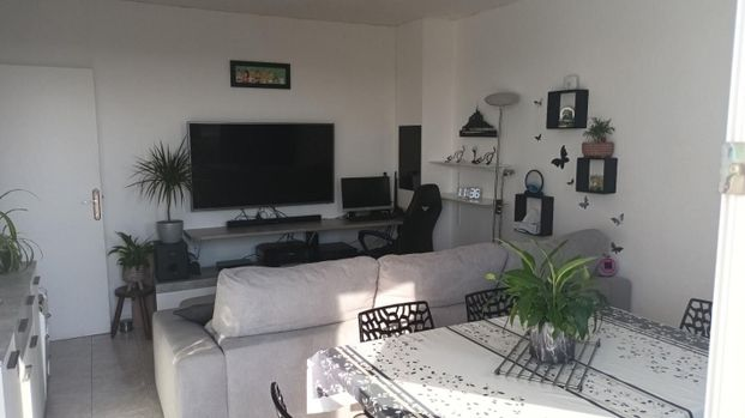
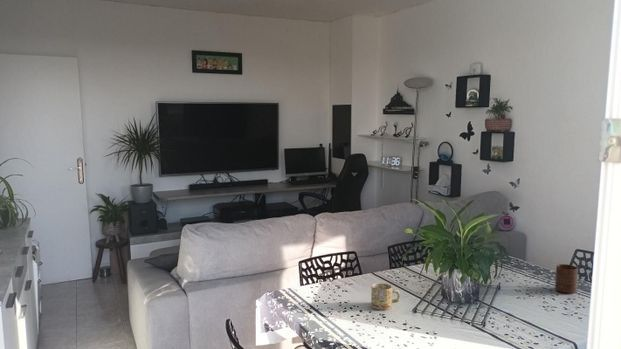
+ cup (565, 277)
+ mug (385, 296)
